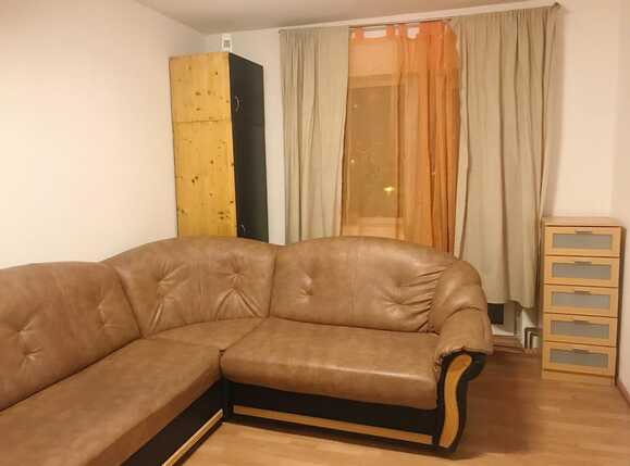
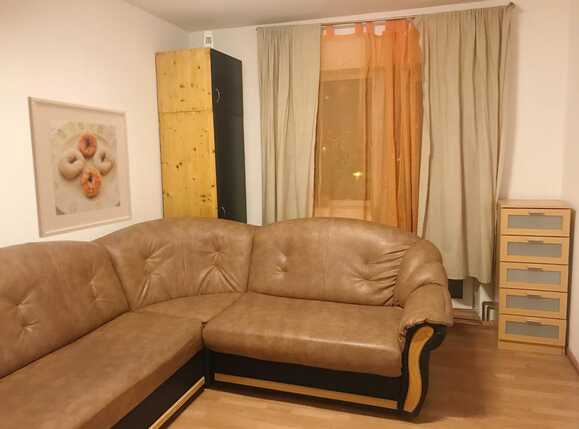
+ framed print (87, 167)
